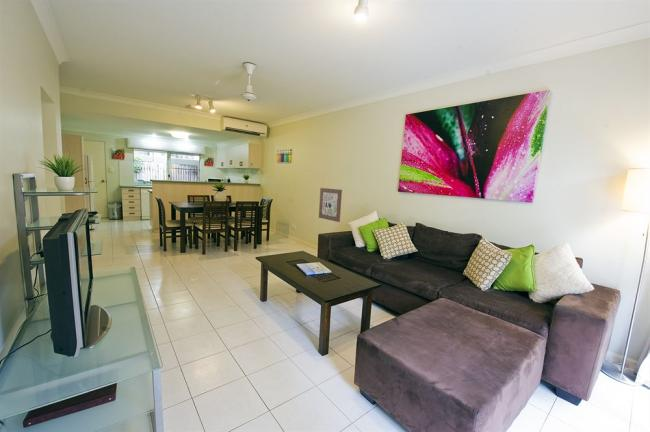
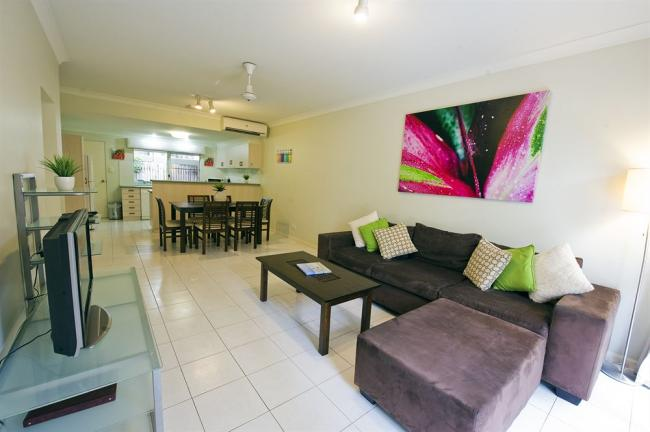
- wall art (329, 204)
